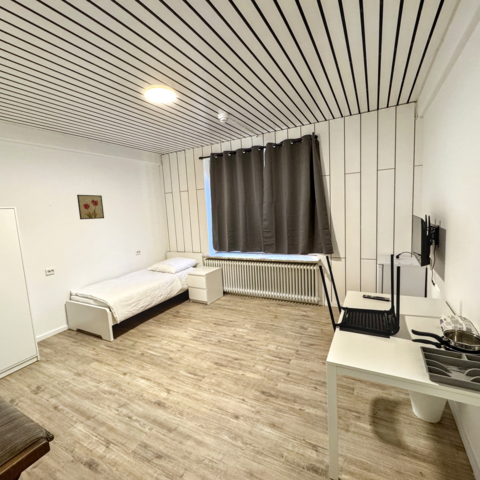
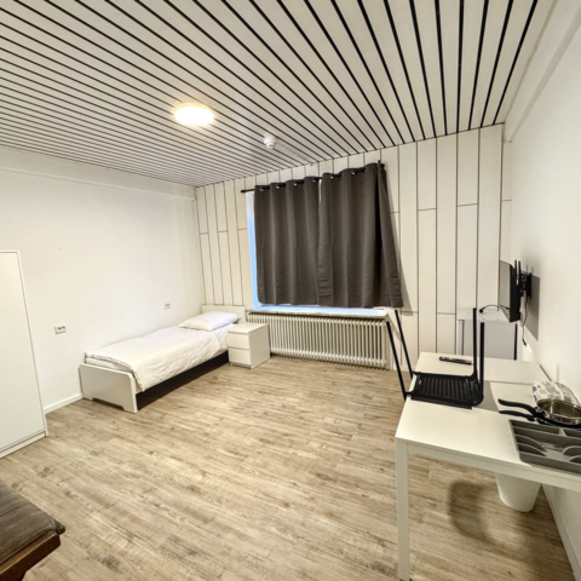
- wall art (90, 207)
